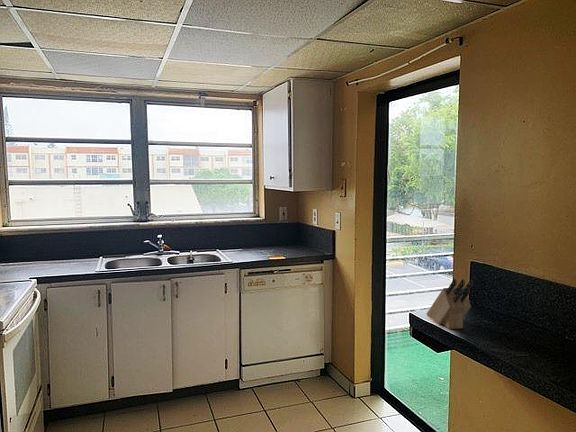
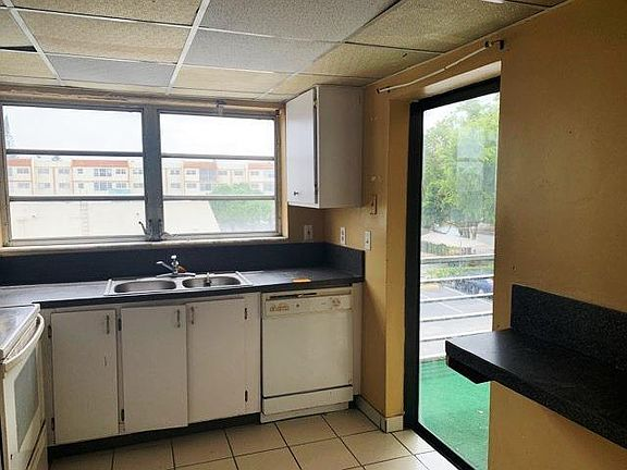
- knife block (449, 299)
